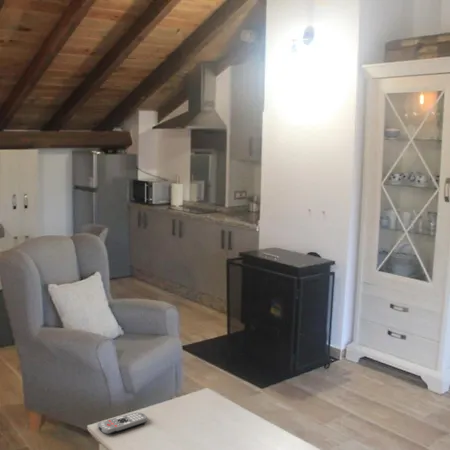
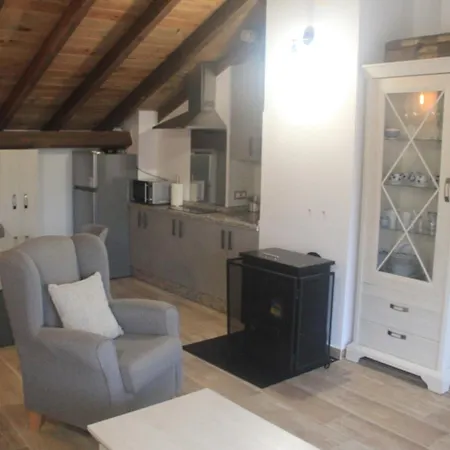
- remote control (123, 422)
